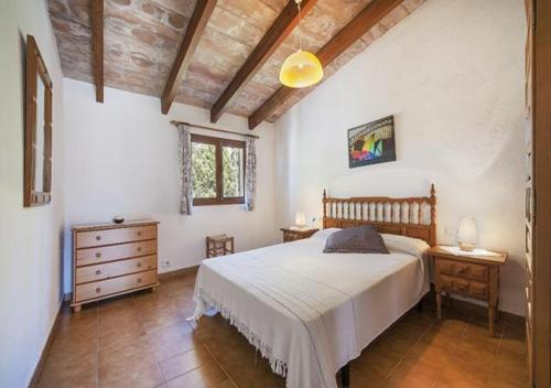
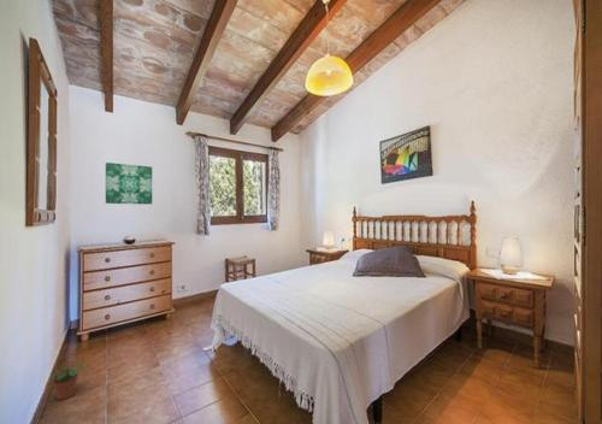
+ wall art (129, 184)
+ potted plant (67, 381)
